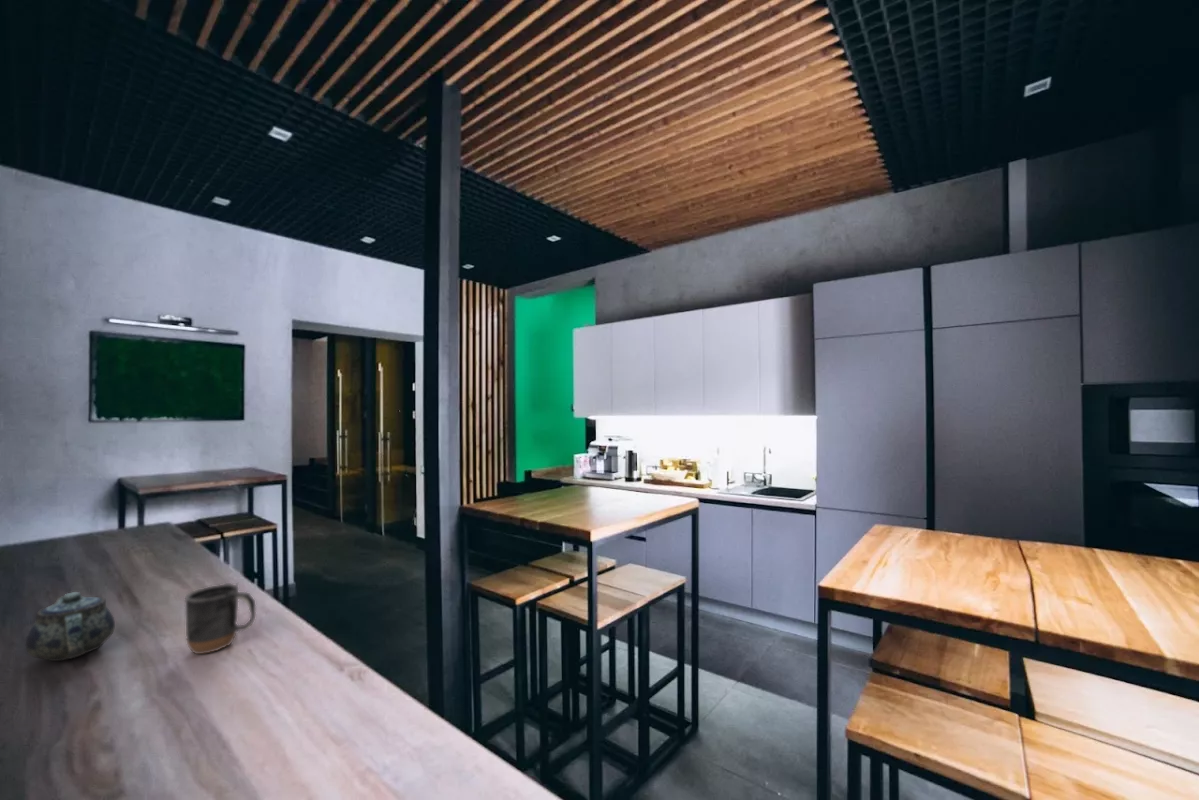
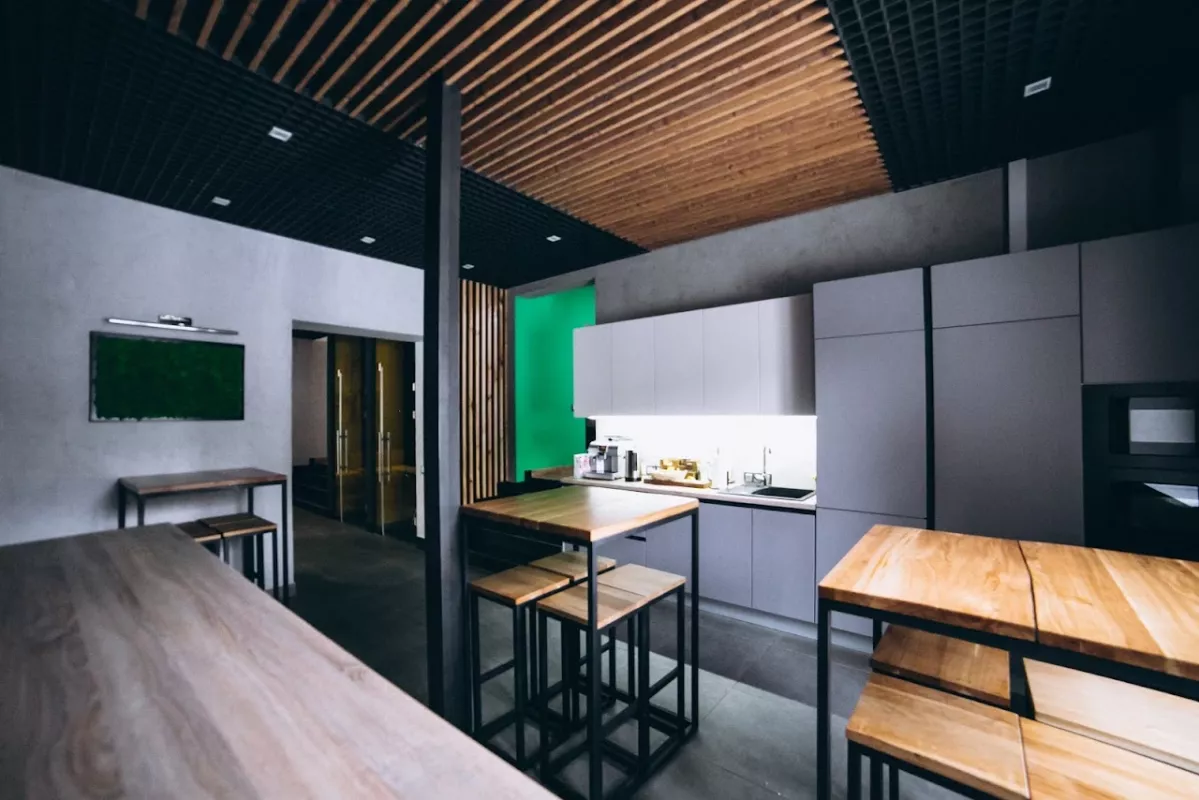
- chinaware (71, 624)
- mug (220, 616)
